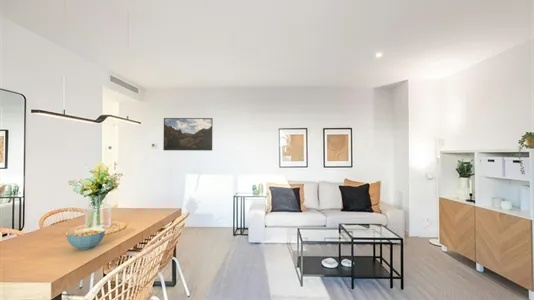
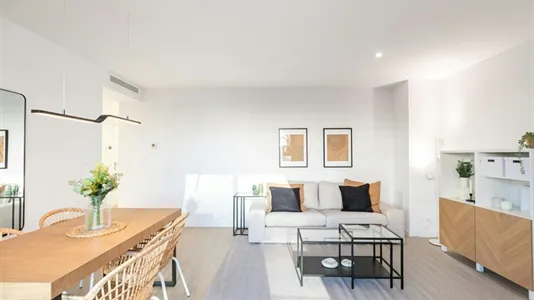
- cereal bowl (86, 239)
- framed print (188, 134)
